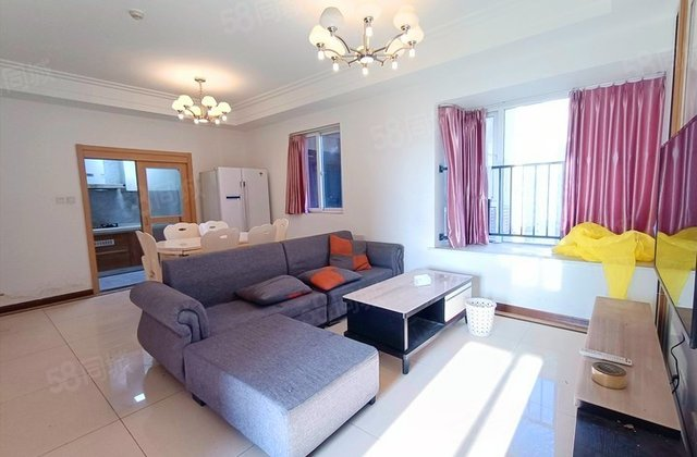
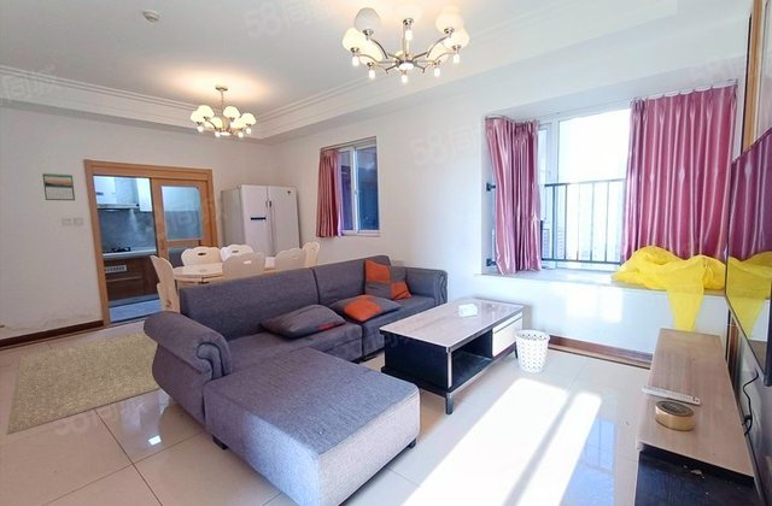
+ rug (112, 363)
+ calendar (59, 187)
